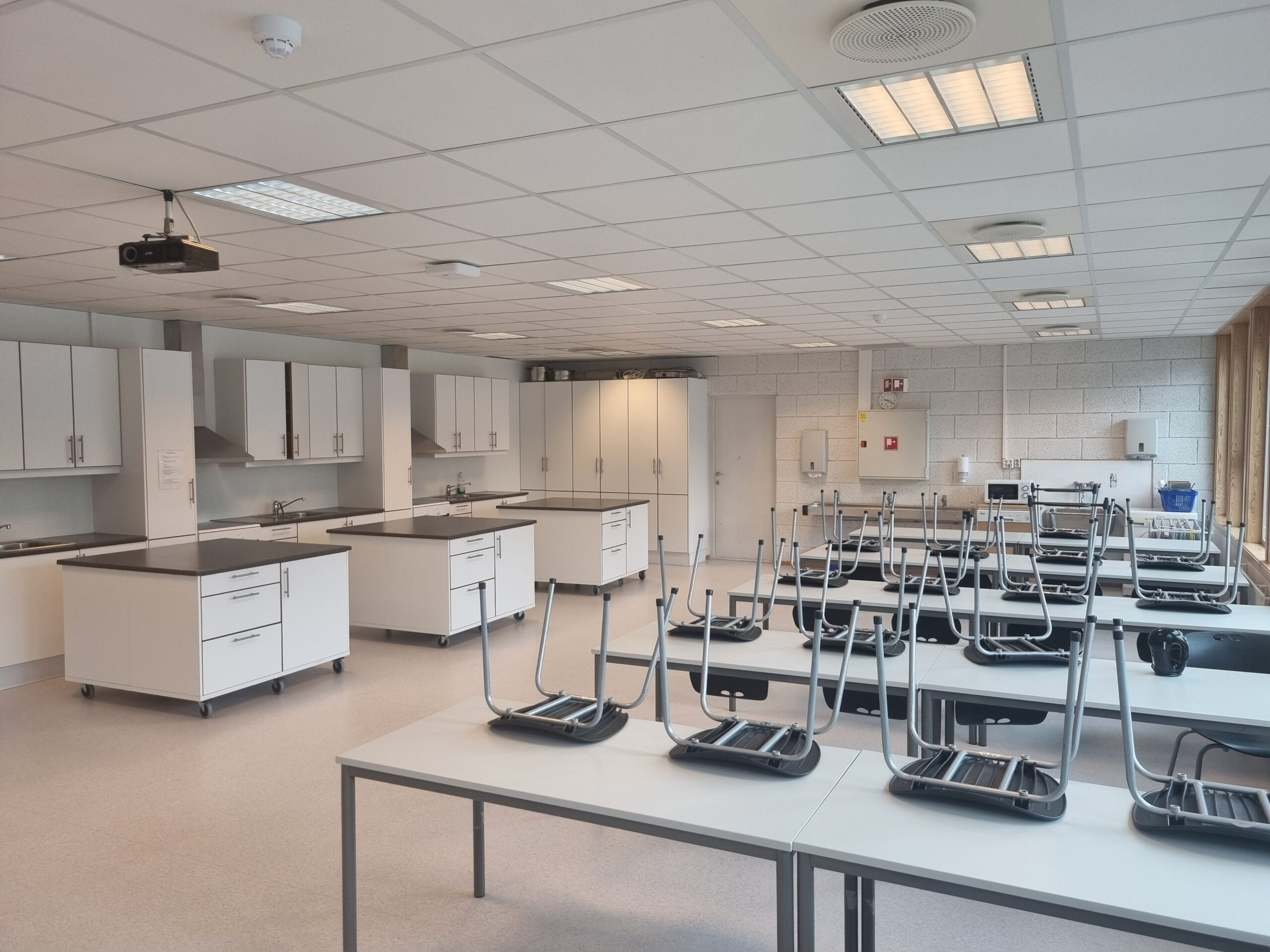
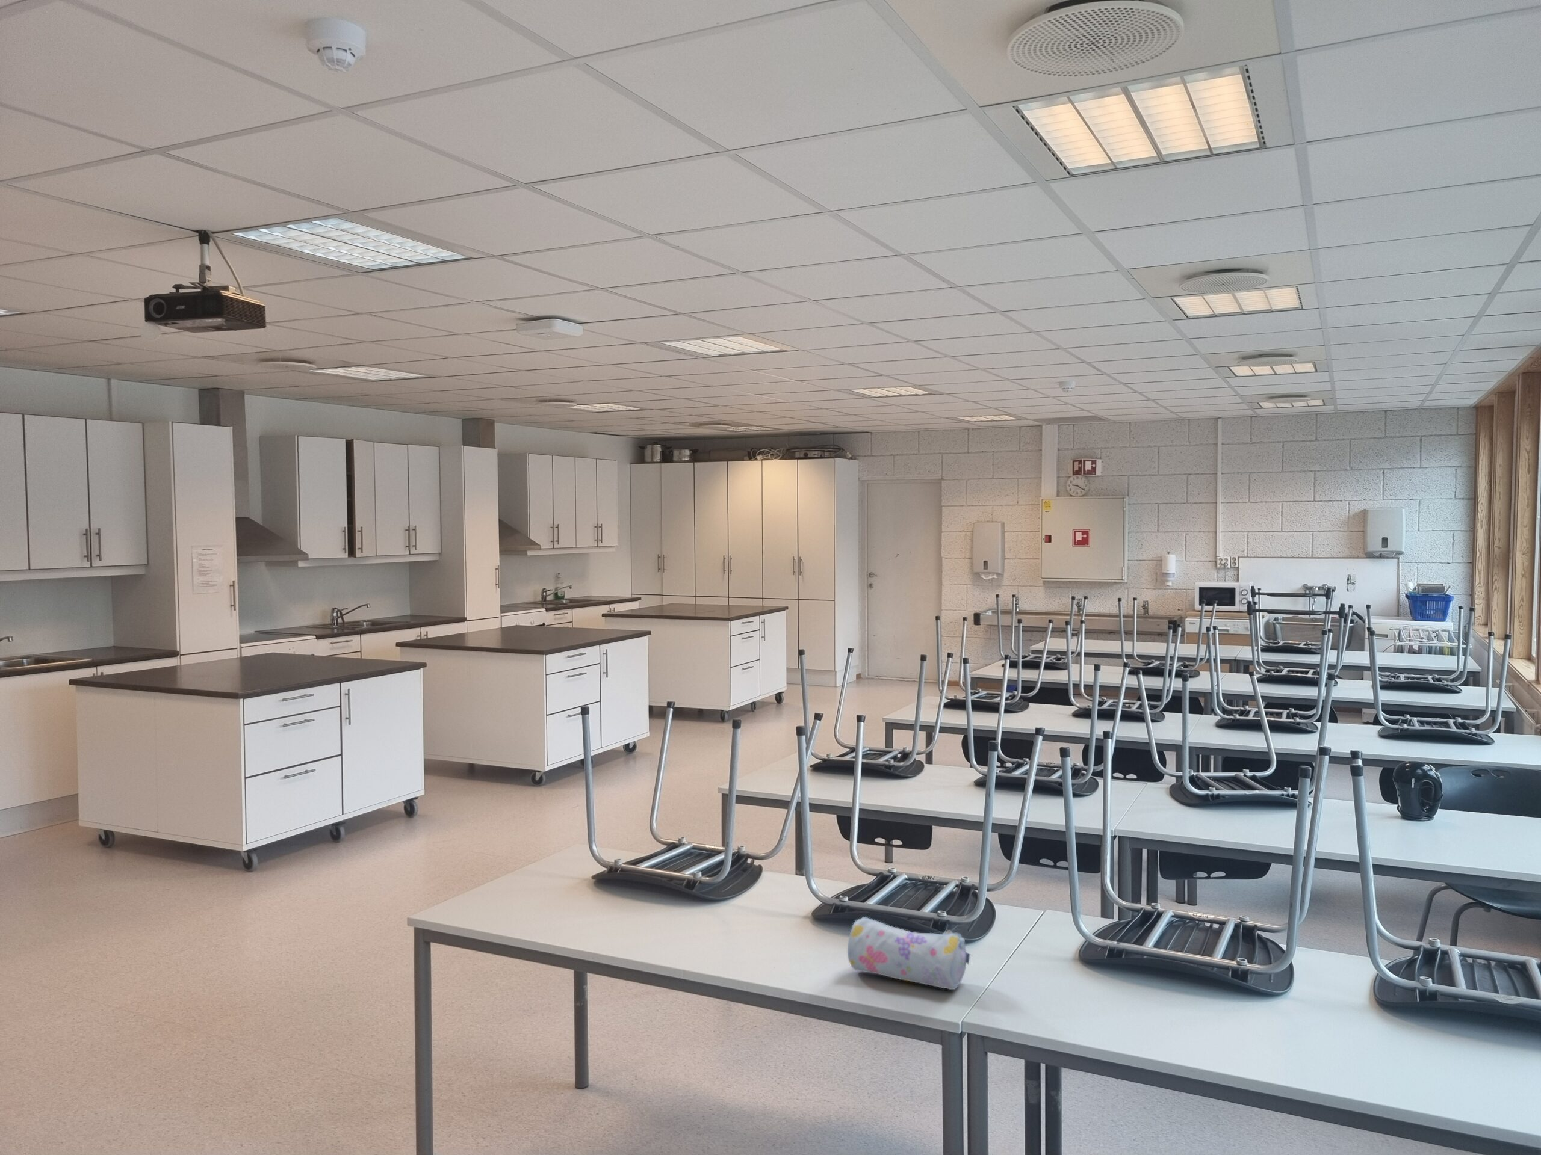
+ pencil case (906, 952)
